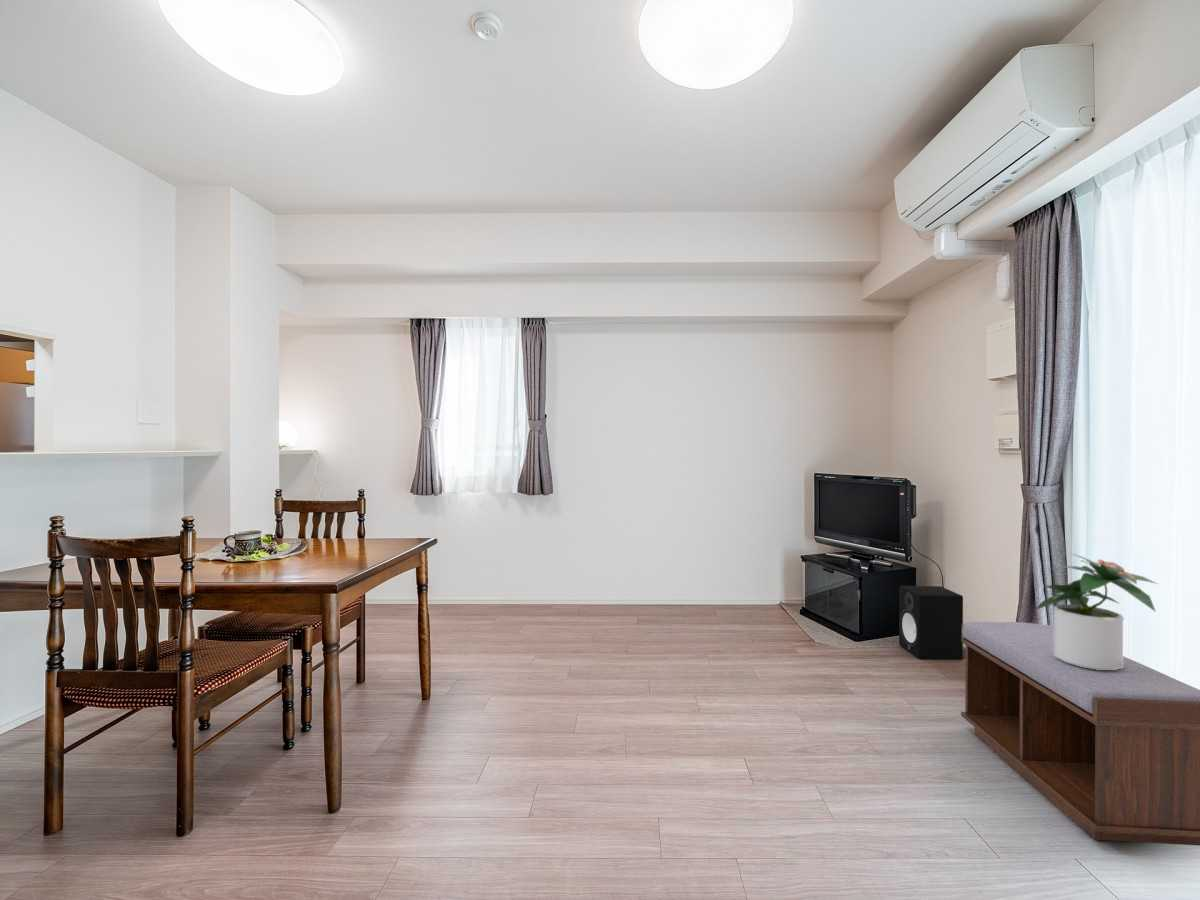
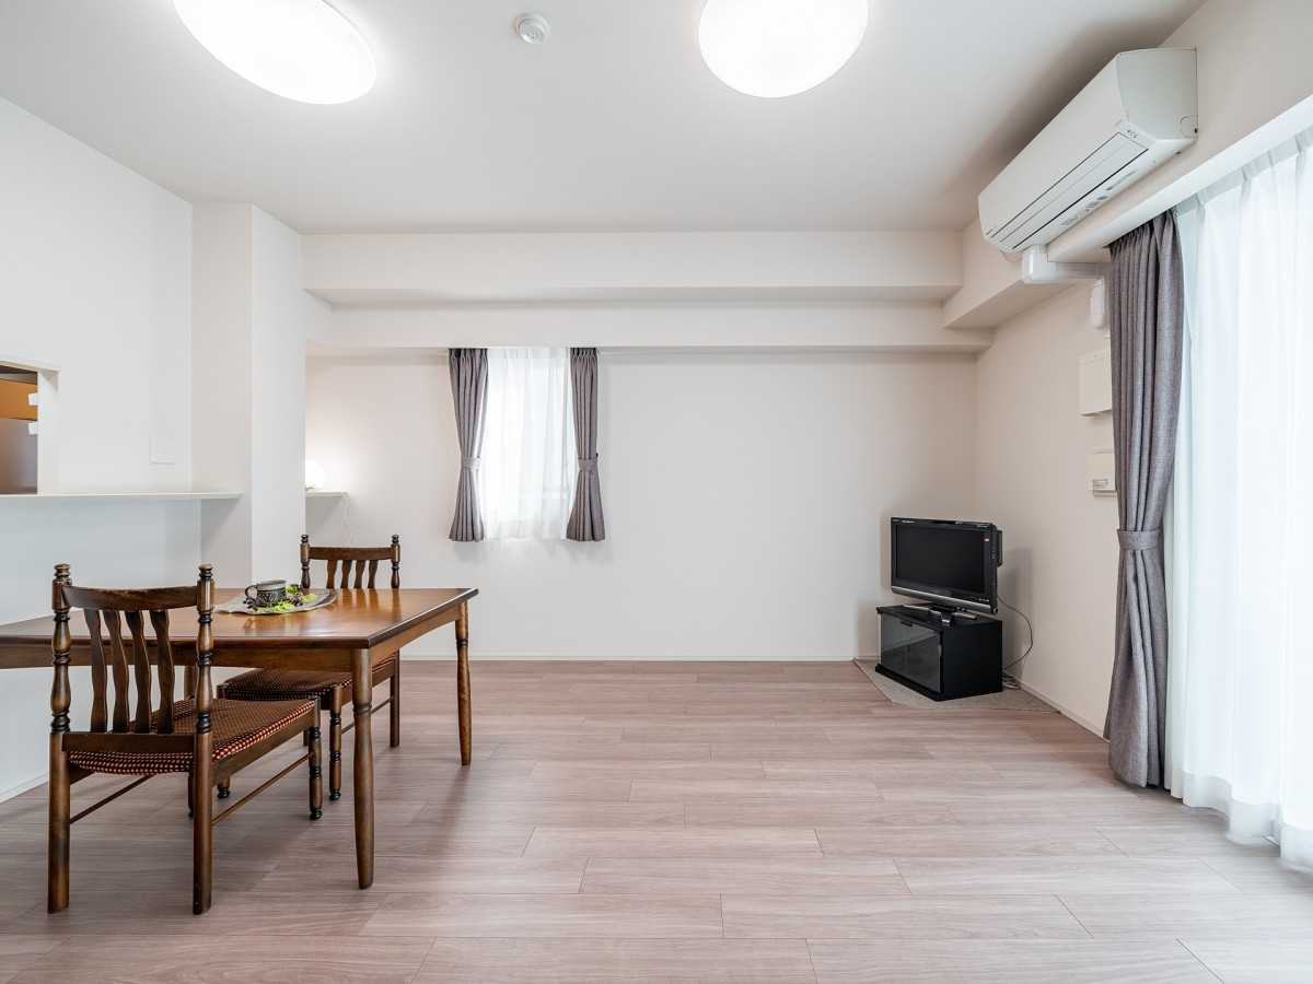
- potted plant (1097, 609)
- speaker (929, 621)
- bench (1068, 714)
